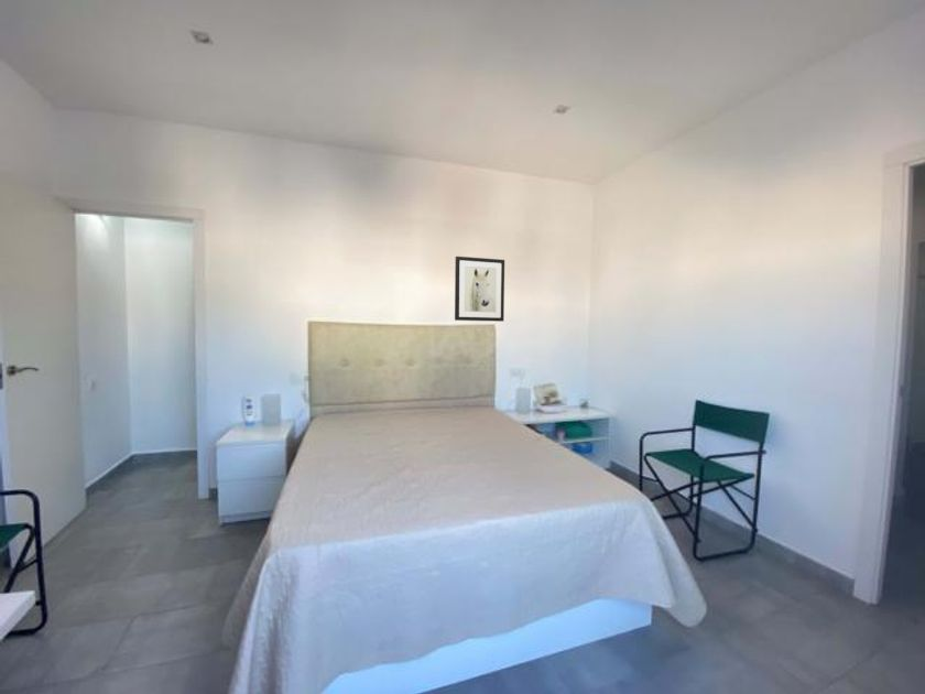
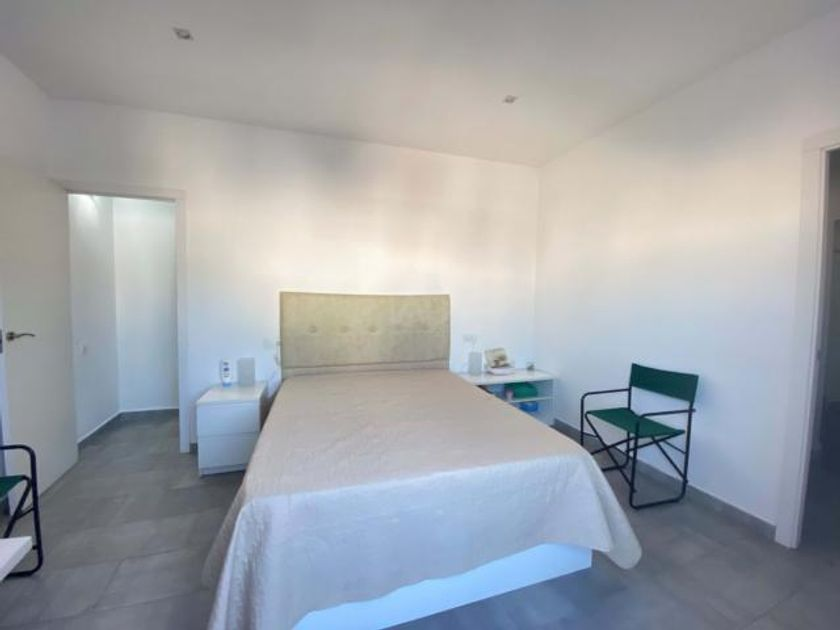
- wall art (479, 289)
